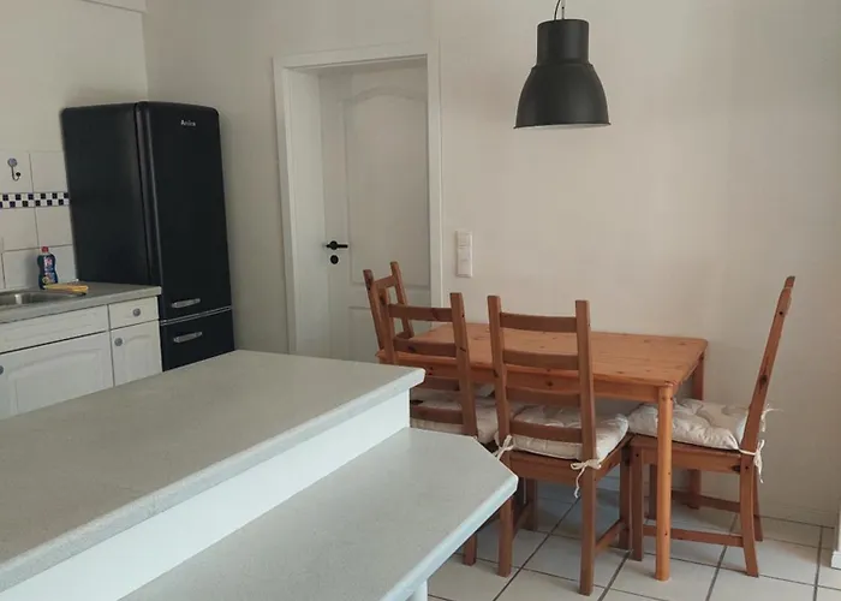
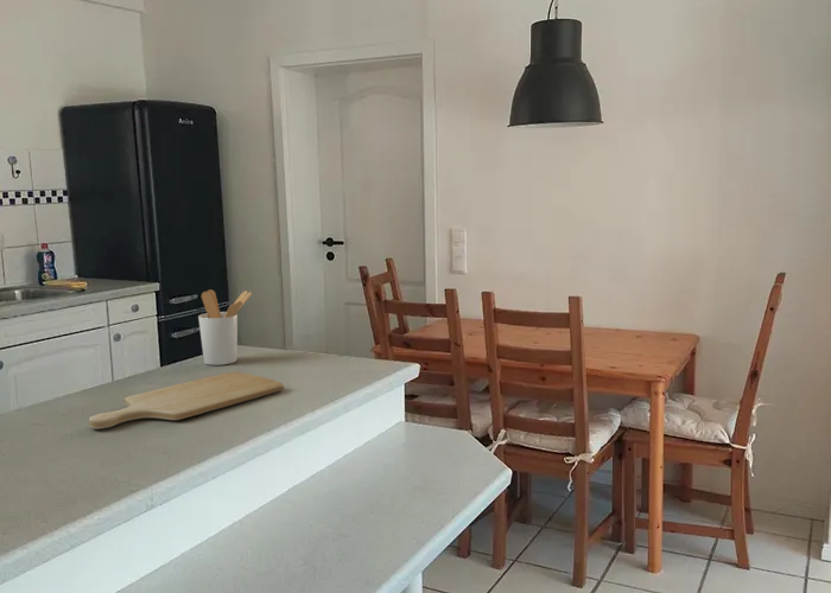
+ chopping board (183, 400)
+ utensil holder (227, 325)
